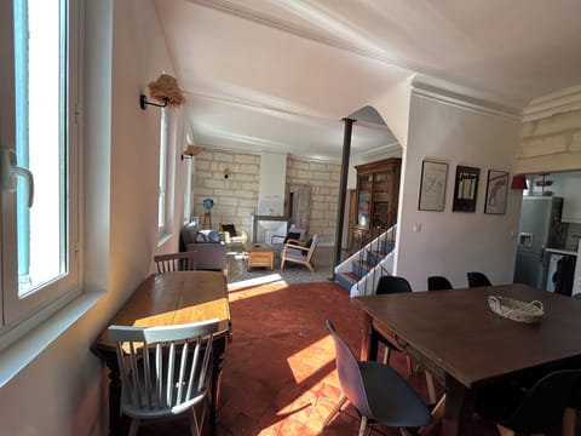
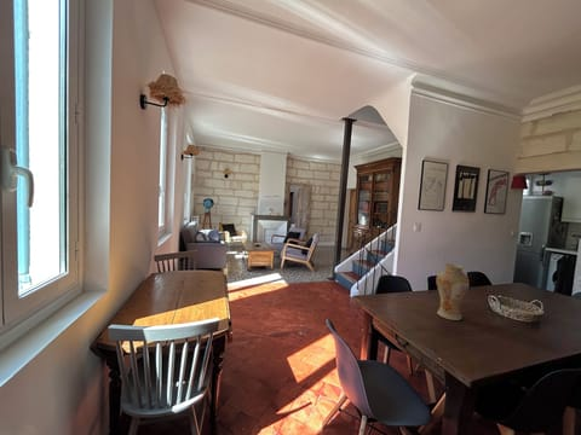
+ vase (450, 290)
